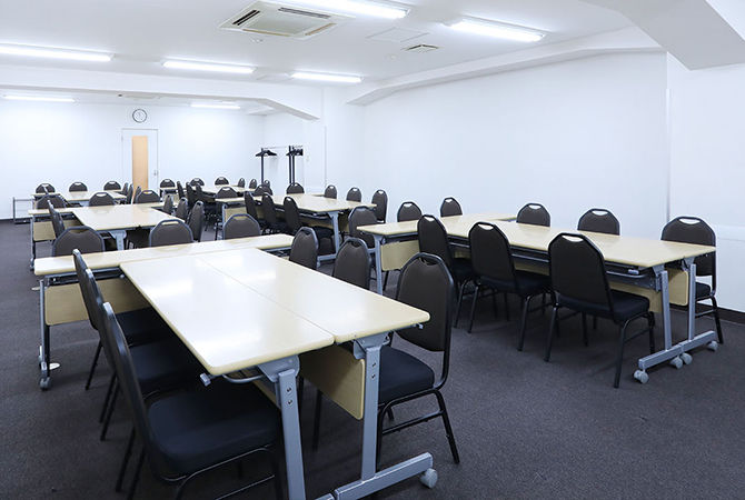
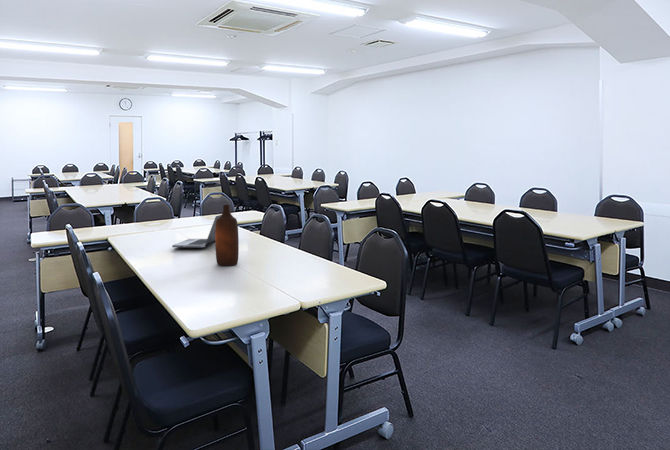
+ bottle (226, 234)
+ laptop (209, 233)
